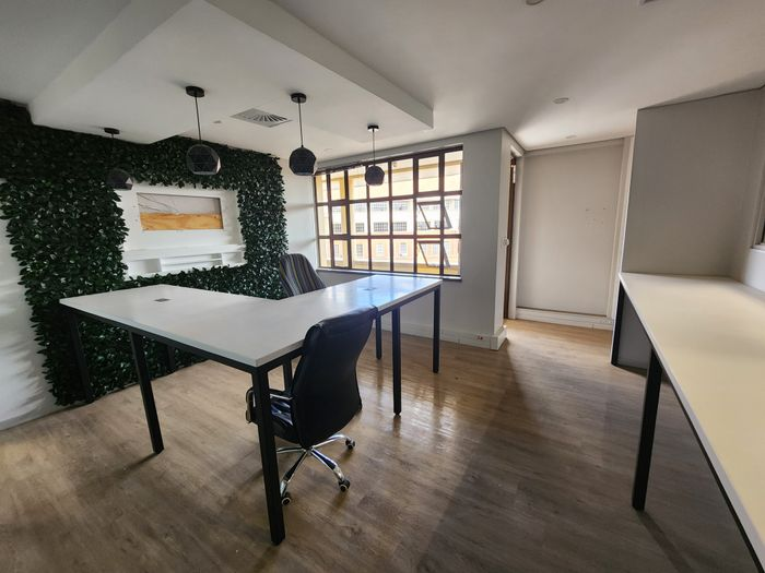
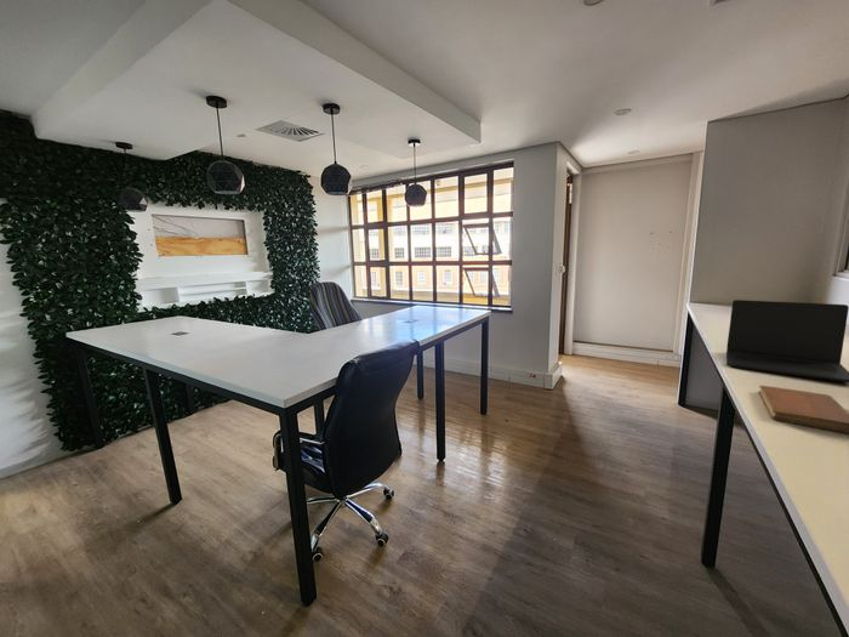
+ notebook (803, 405)
+ laptop (786, 336)
